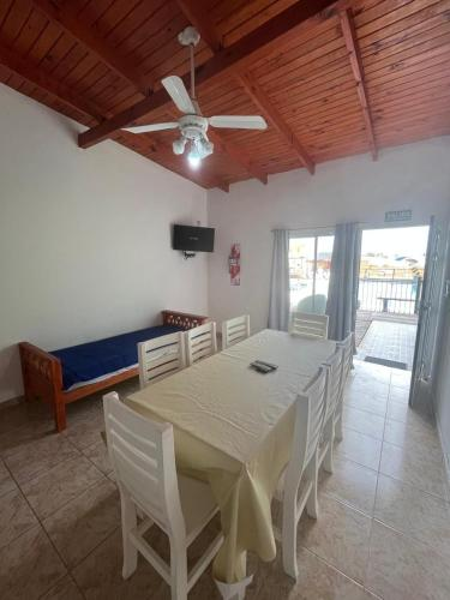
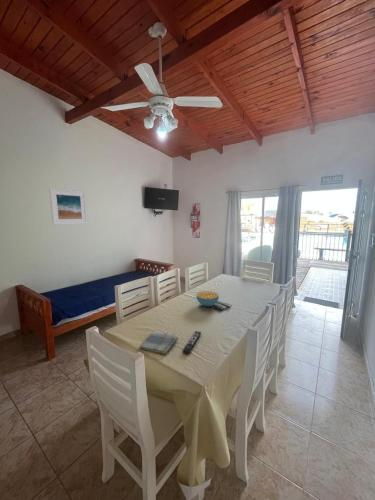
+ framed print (69, 207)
+ remote control (192, 341)
+ dish towel (159, 341)
+ cereal bowl (207, 299)
